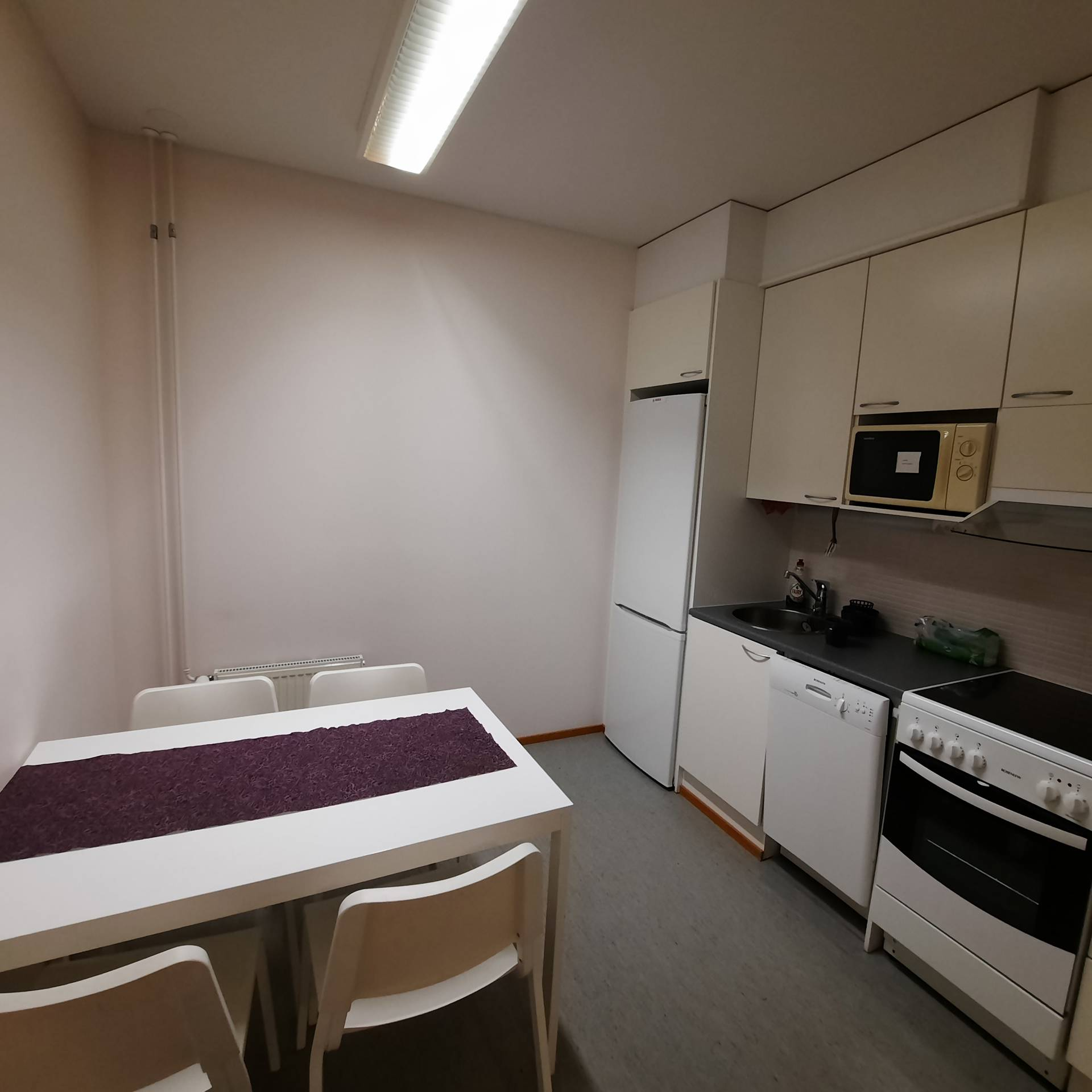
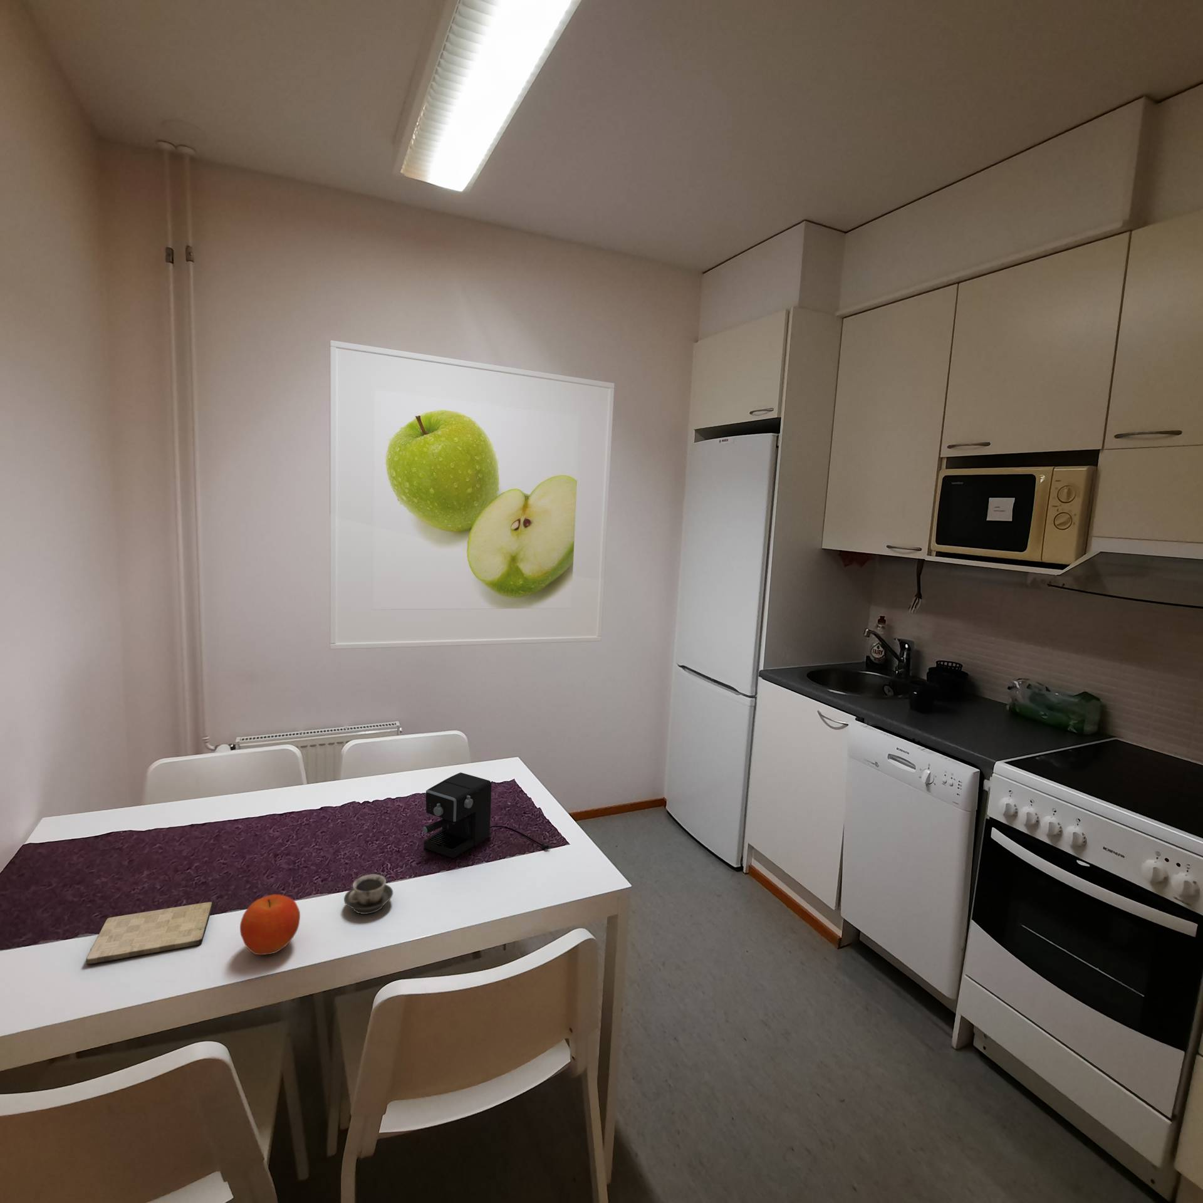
+ cup (368, 895)
+ cutting board (153, 931)
+ coffee maker (485, 820)
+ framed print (480, 508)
+ fruit (271, 923)
